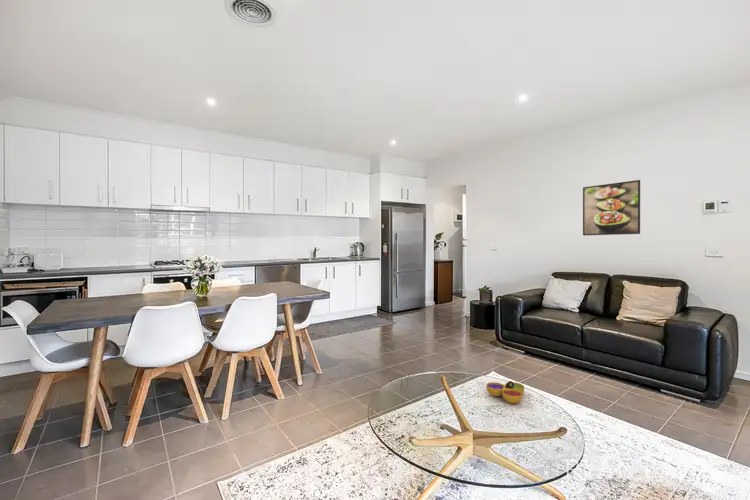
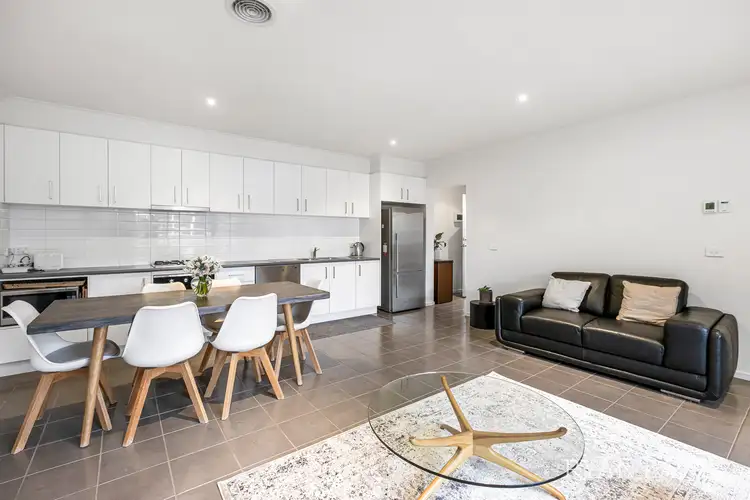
- decorative bowl (508, 390)
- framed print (609, 209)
